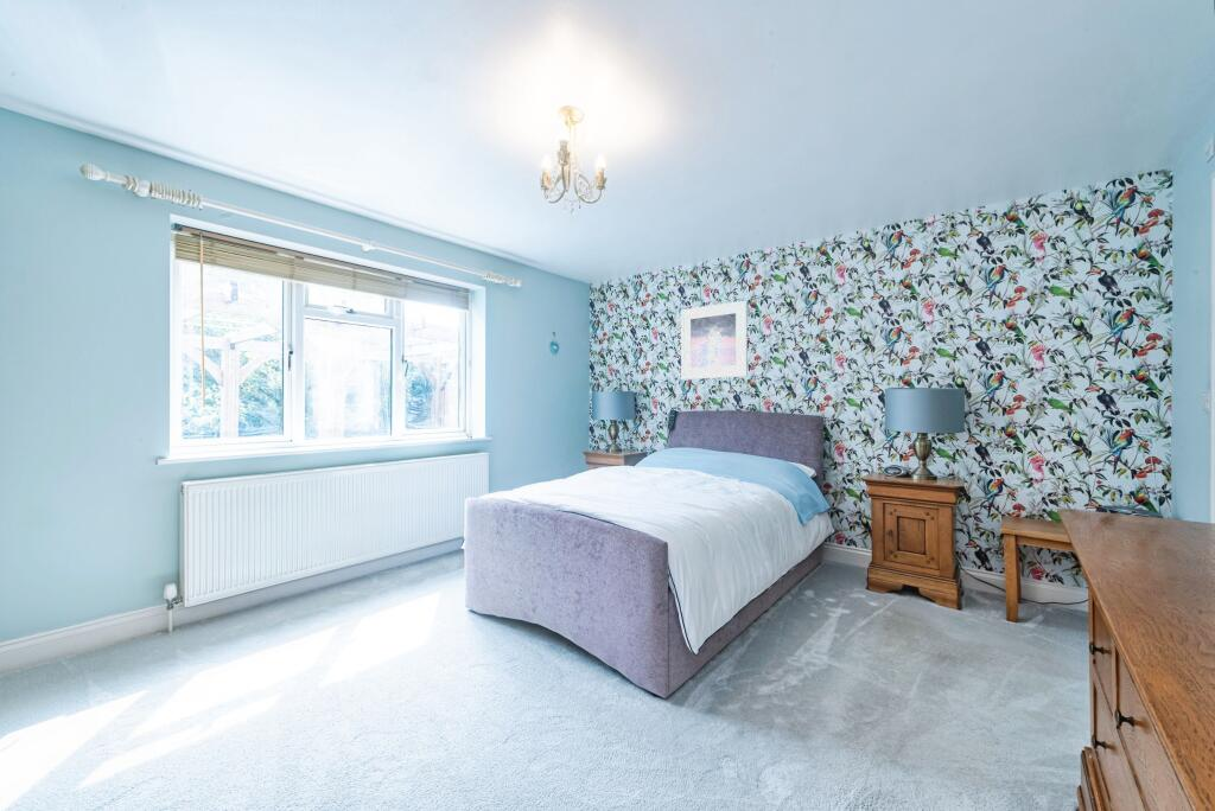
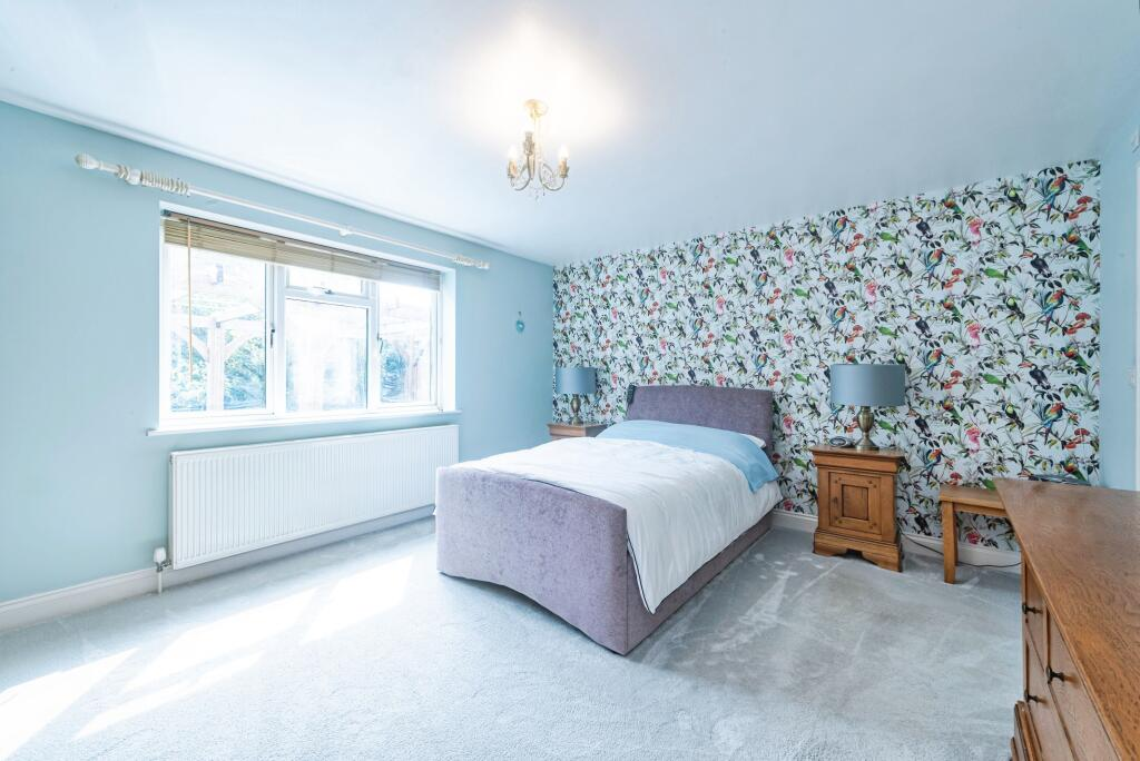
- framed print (712, 341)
